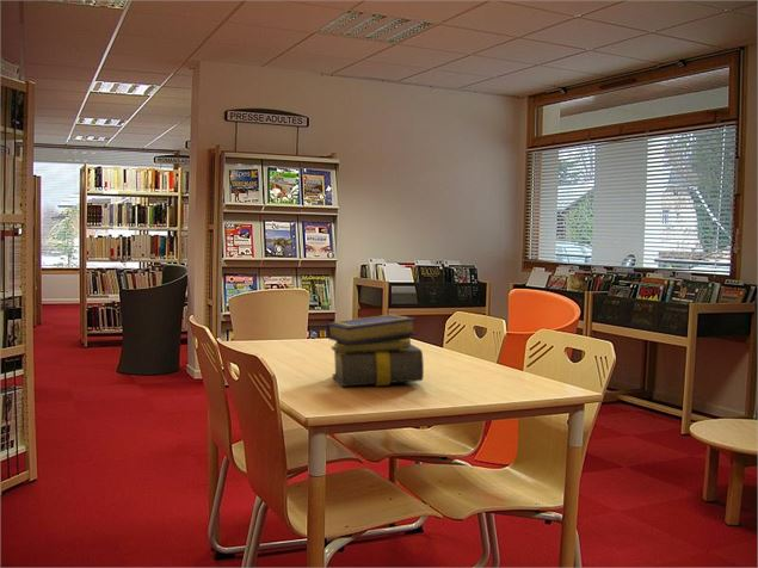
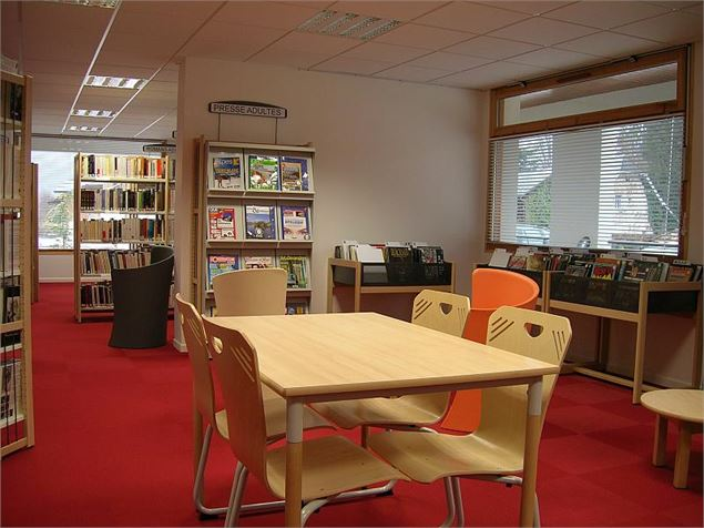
- stack of books (374, 348)
